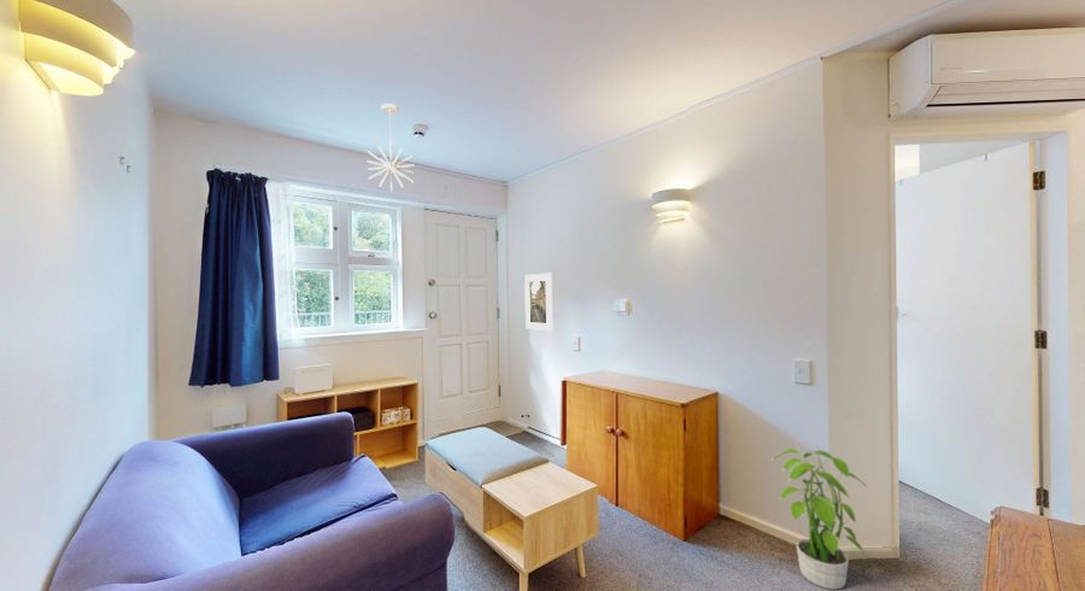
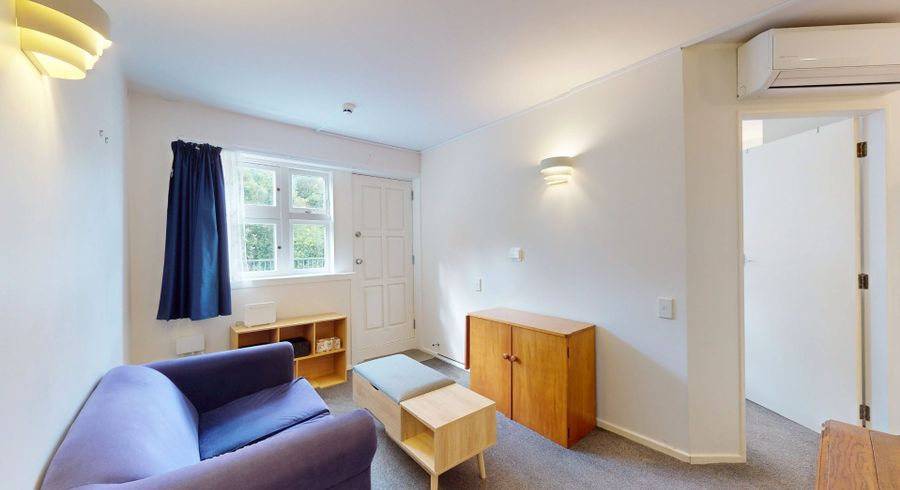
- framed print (538, 302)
- potted plant (810, 511)
- pendant light (391, 147)
